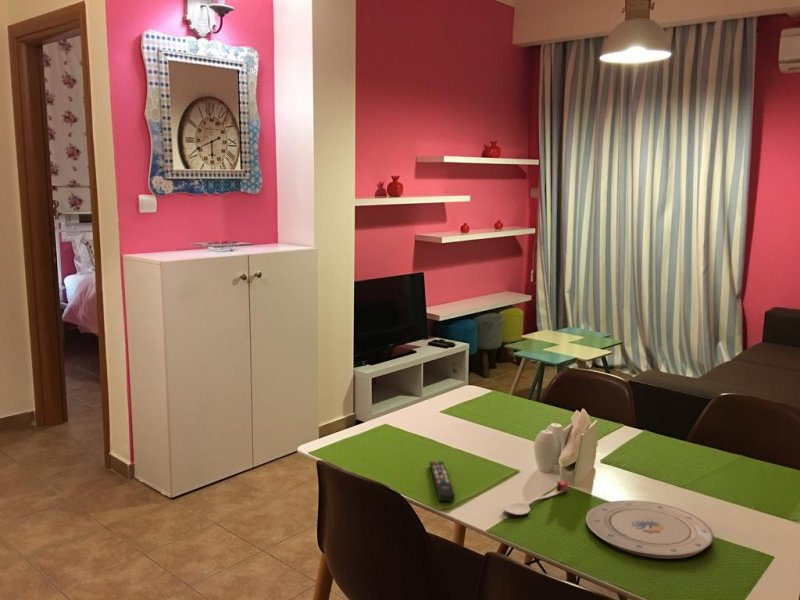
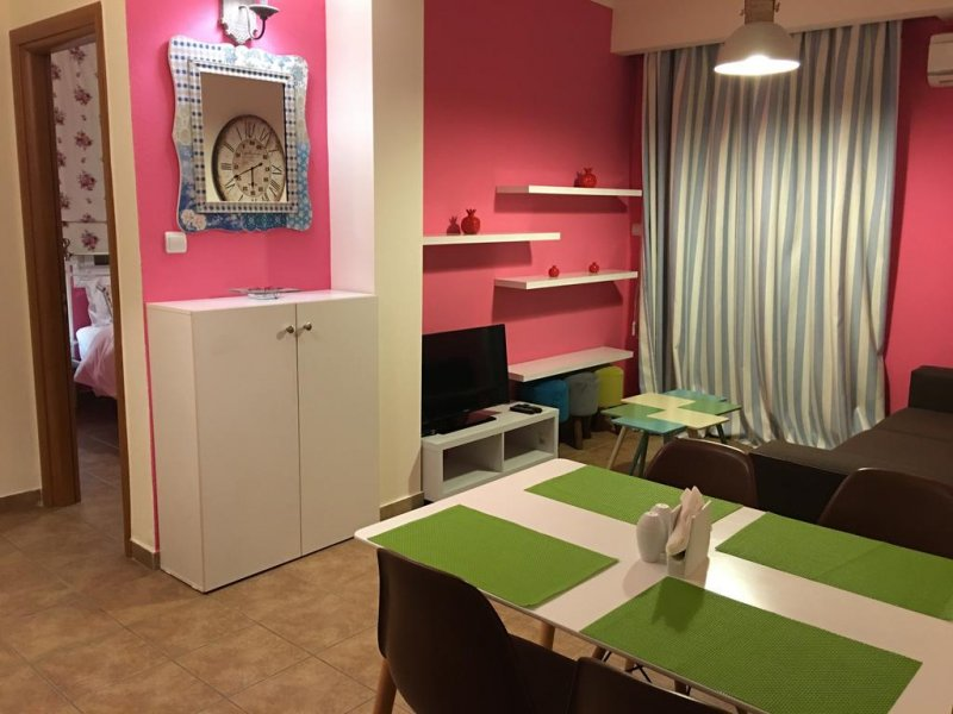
- spoon (537, 497)
- plate (647, 528)
- remote control (441, 479)
